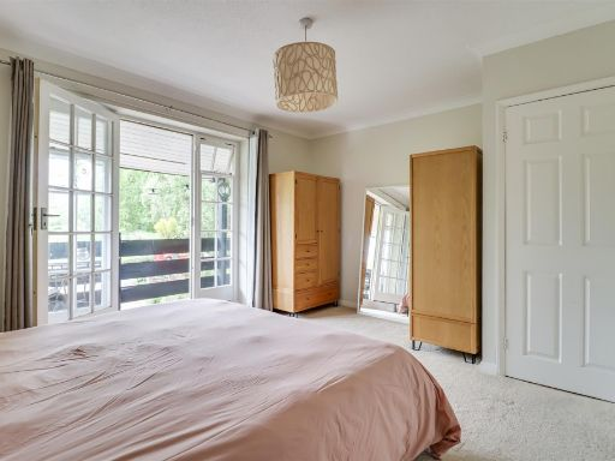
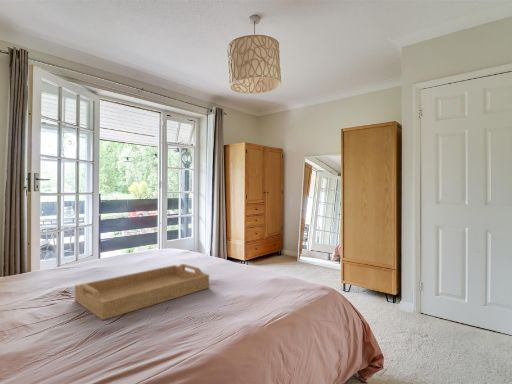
+ serving tray (146, 284)
